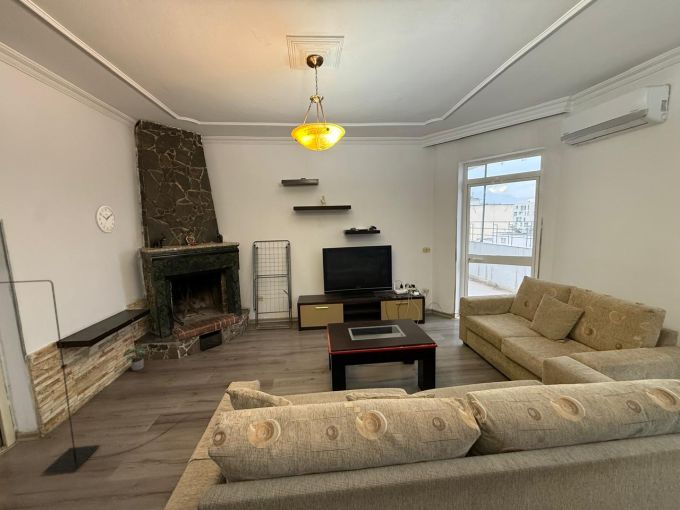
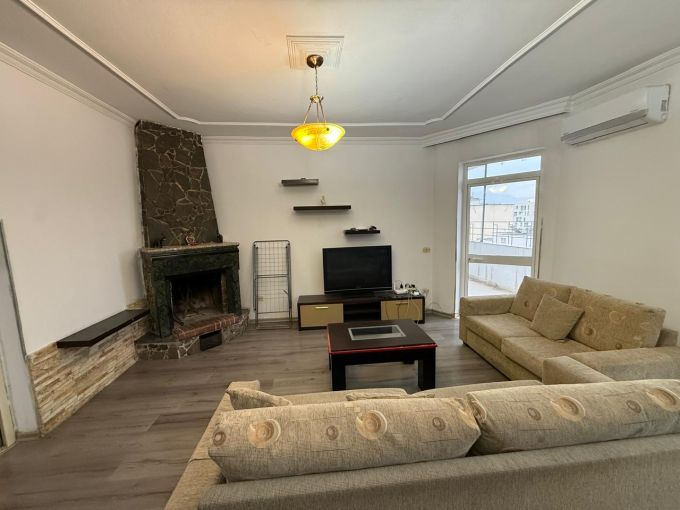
- wall clock (106, 219)
- floor lamp (66, 364)
- potted plant (136, 358)
